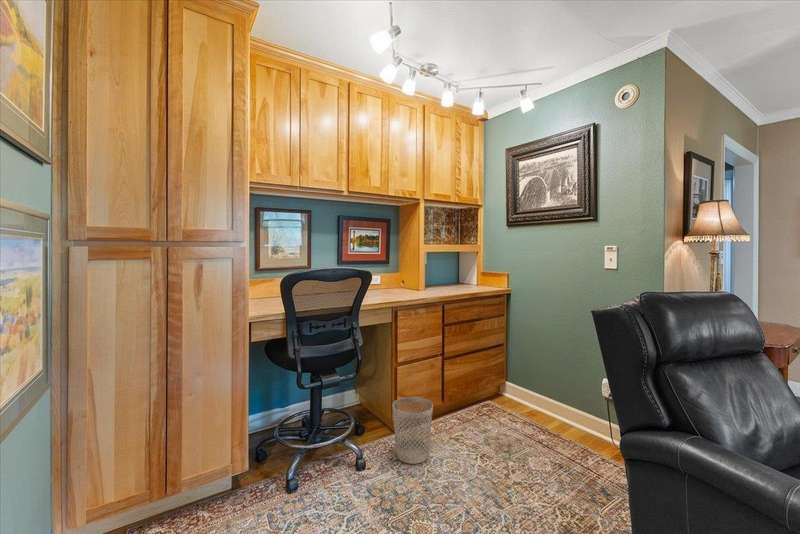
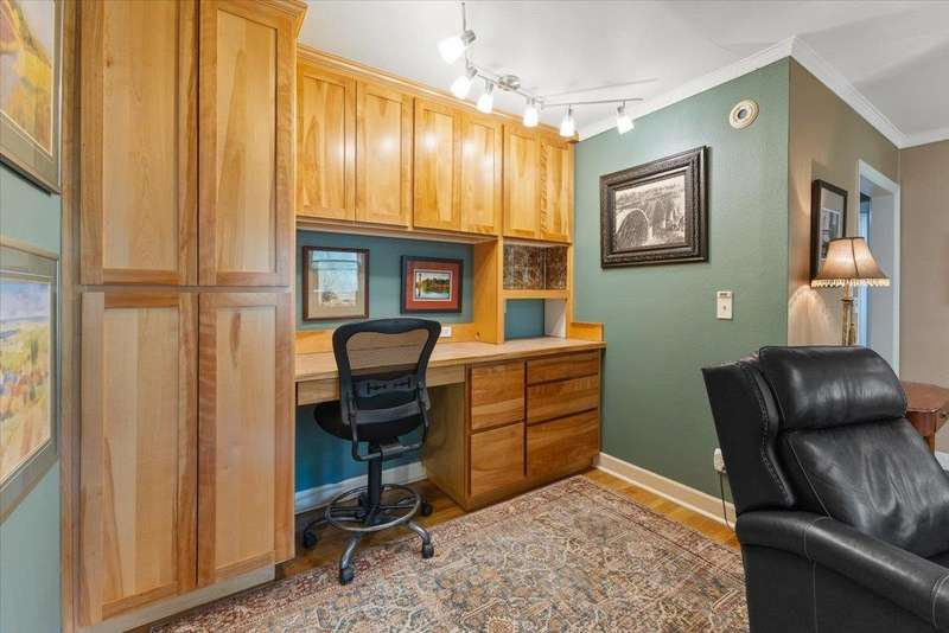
- wastebasket (413, 429)
